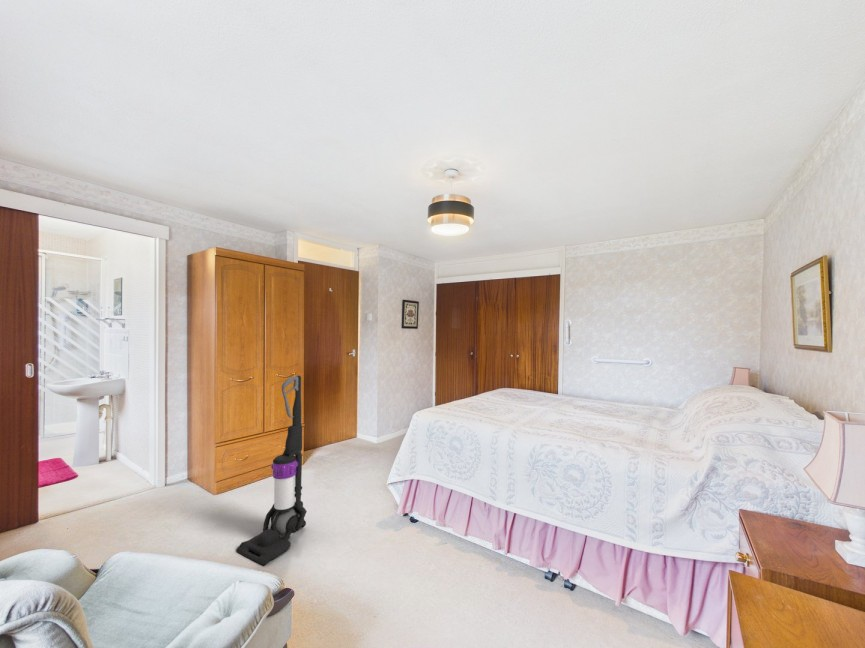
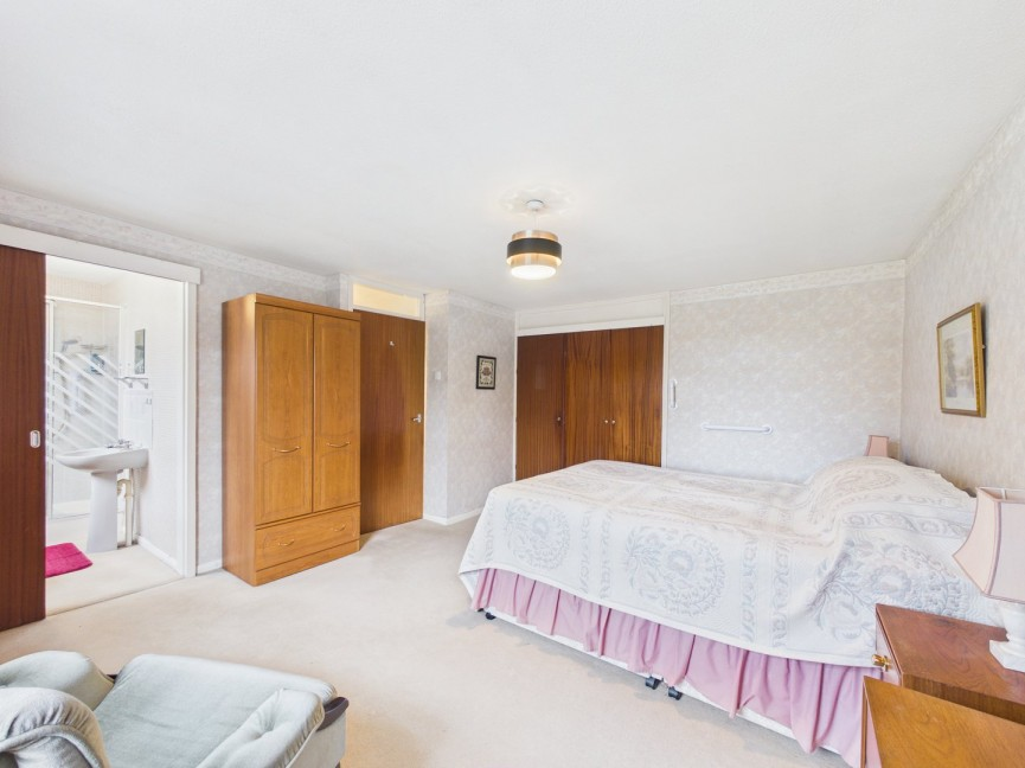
- vacuum cleaner (279, 460)
